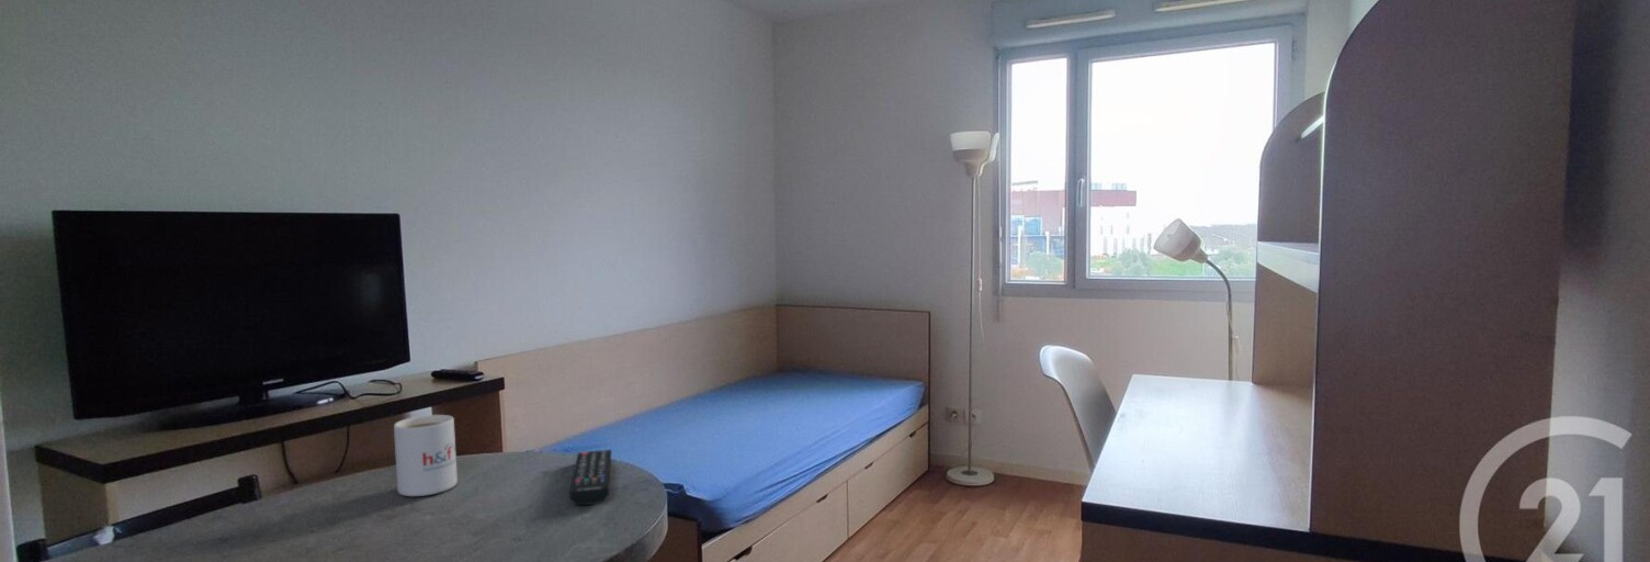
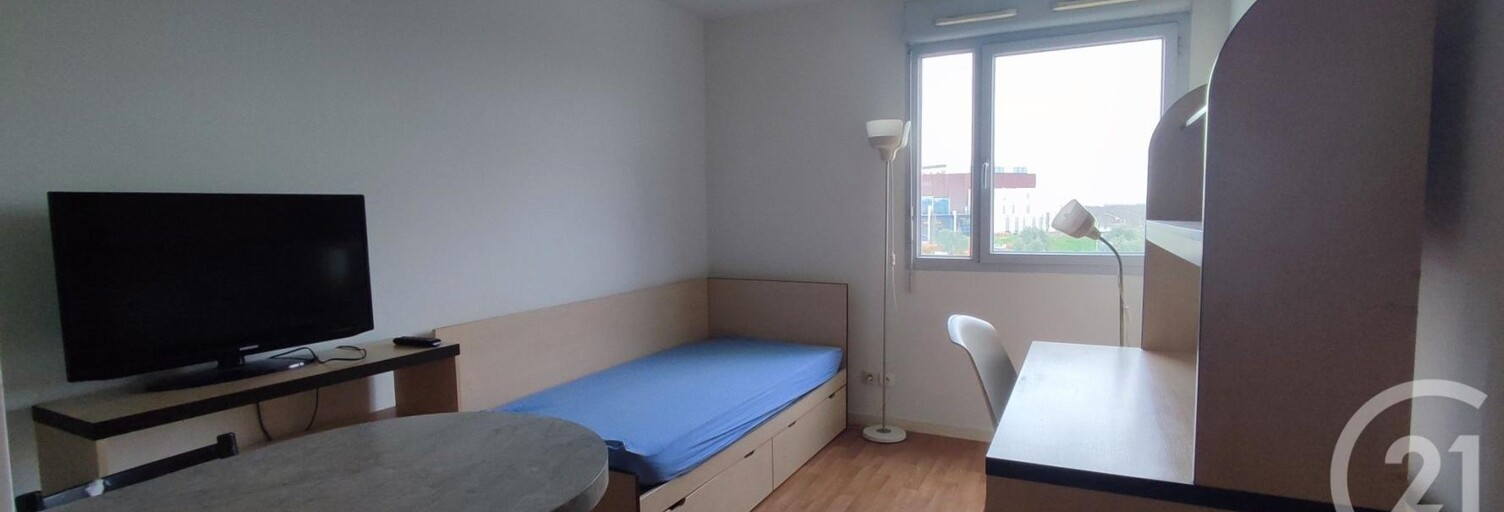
- remote control (592, 474)
- mug (431, 451)
